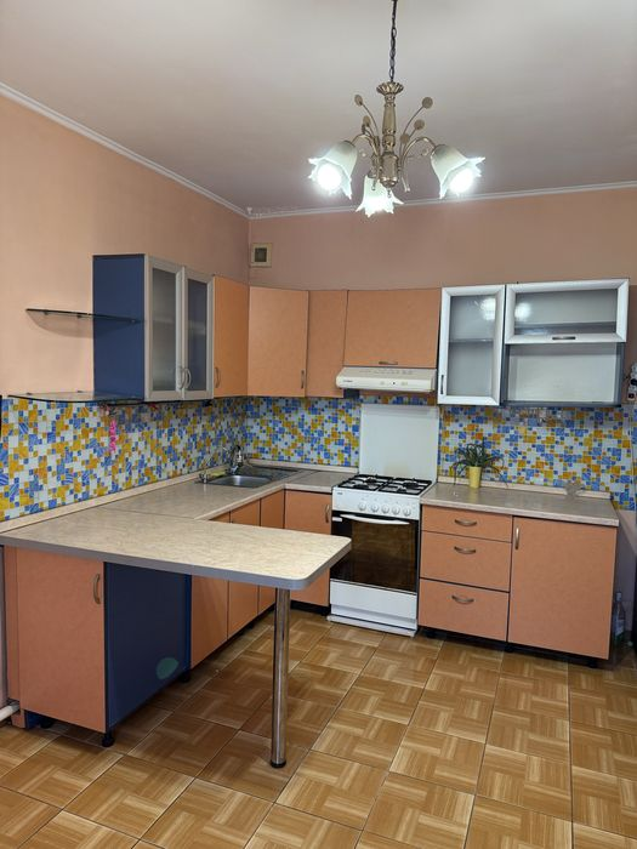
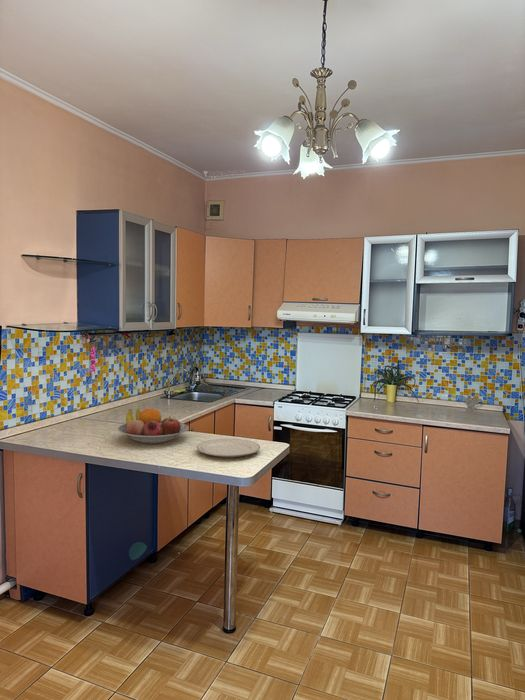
+ fruit bowl (153, 424)
+ chinaware (228, 448)
